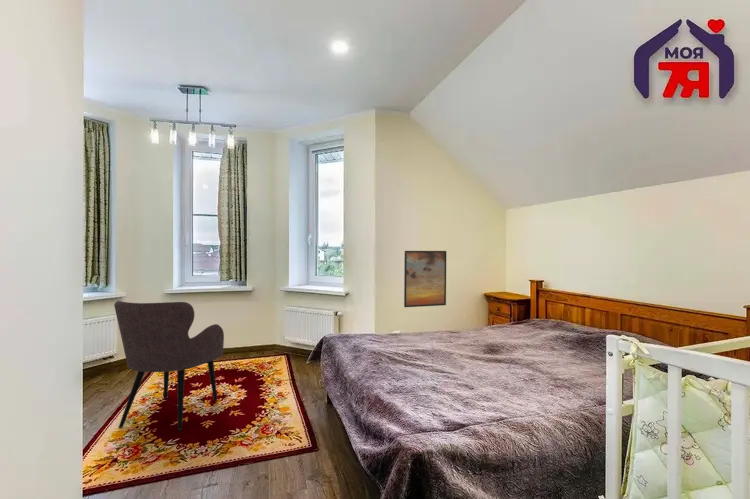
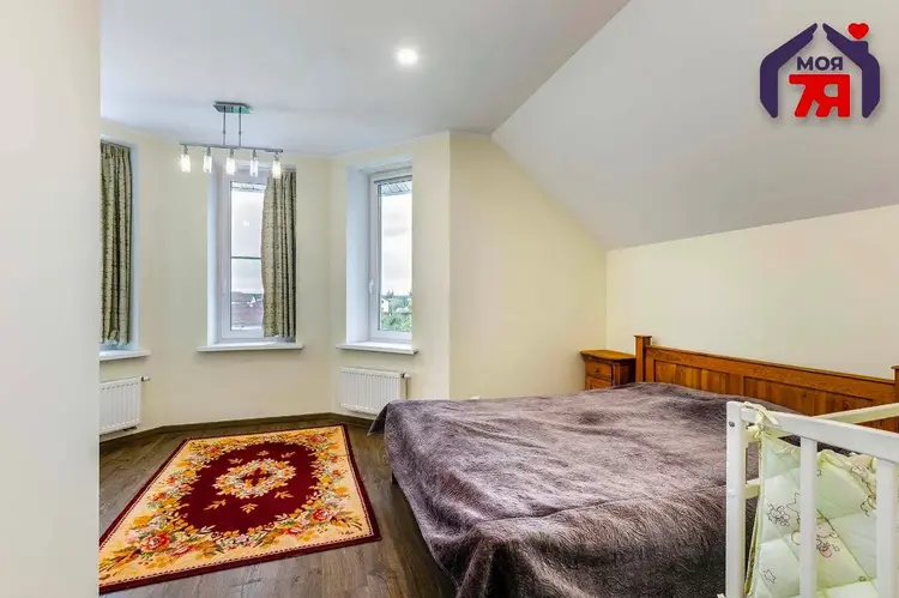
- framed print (425, 278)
- armchair (168, 355)
